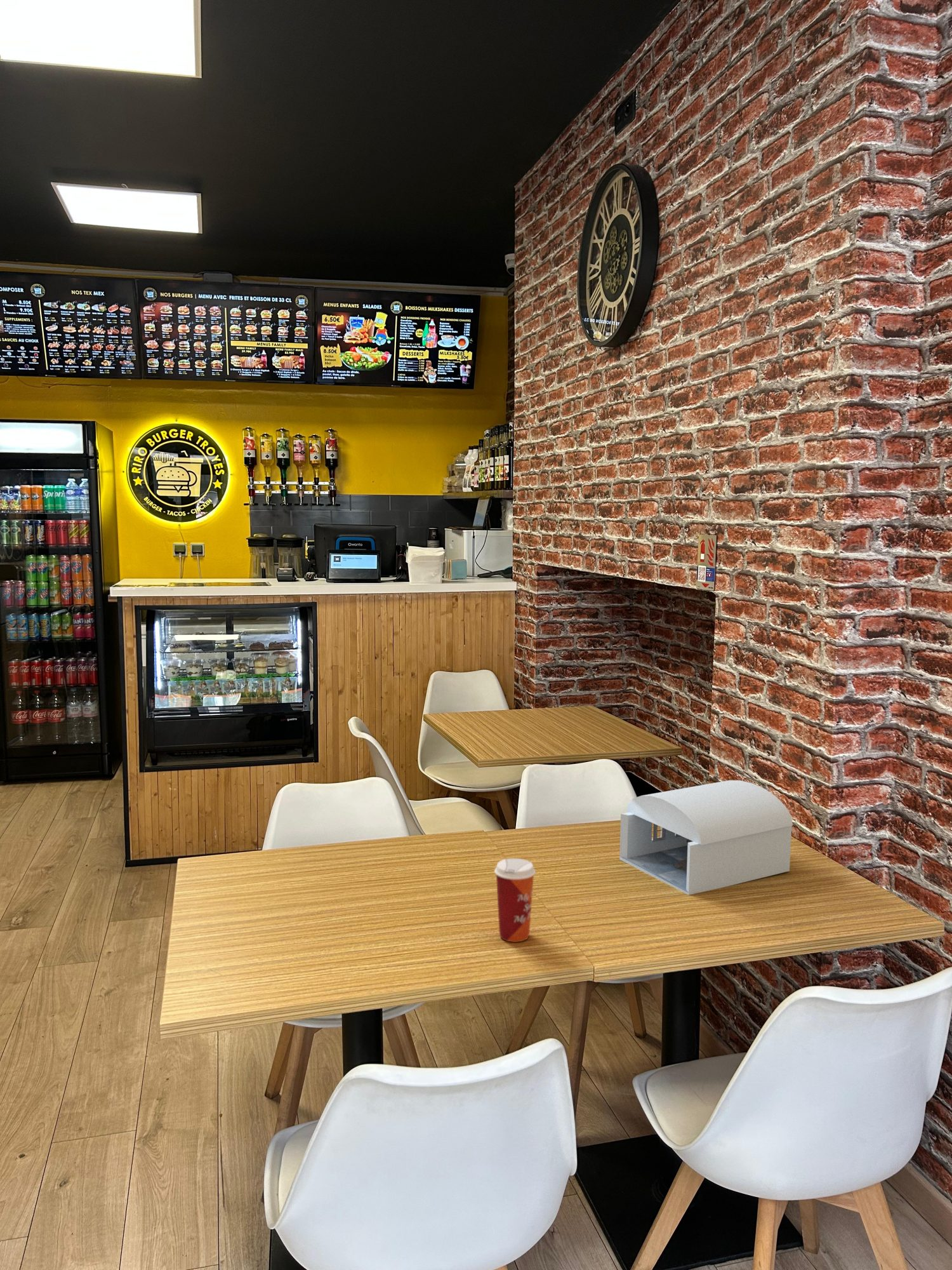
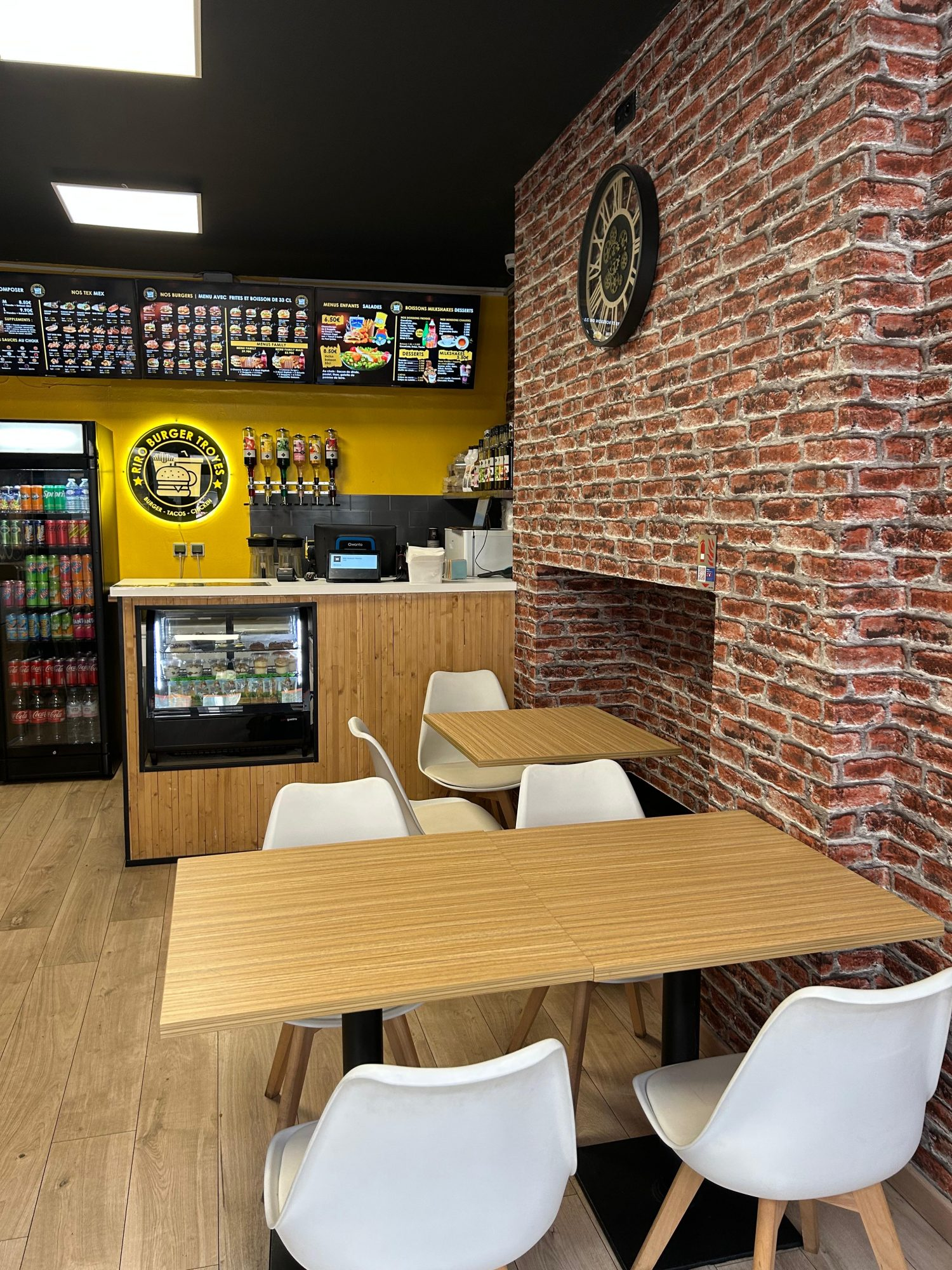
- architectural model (704, 828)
- paper cup (515, 900)
